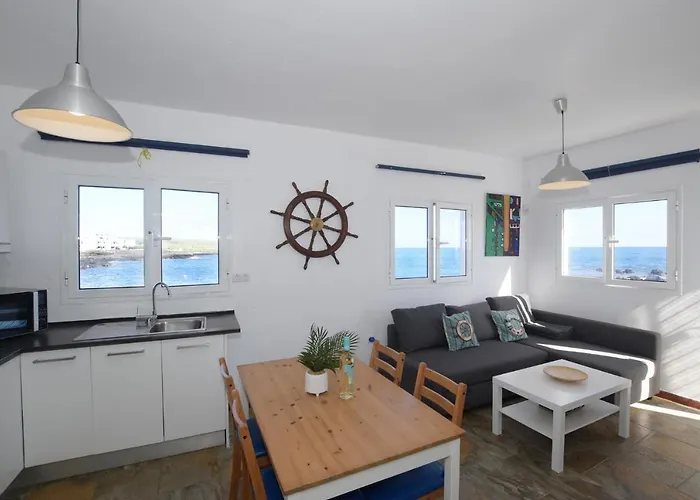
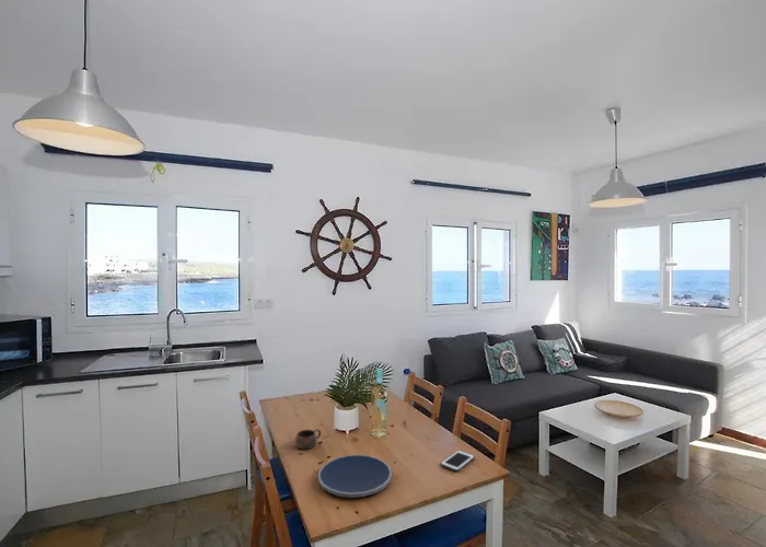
+ cell phone (457, 459)
+ cup (309, 438)
+ plate (355, 475)
